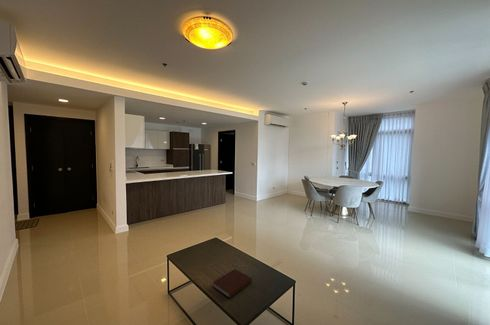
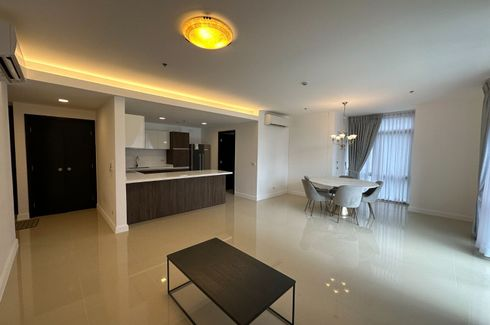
- notebook (232, 282)
